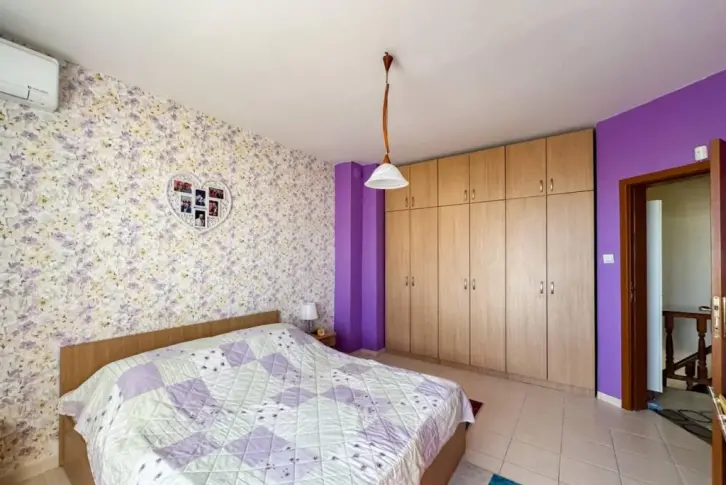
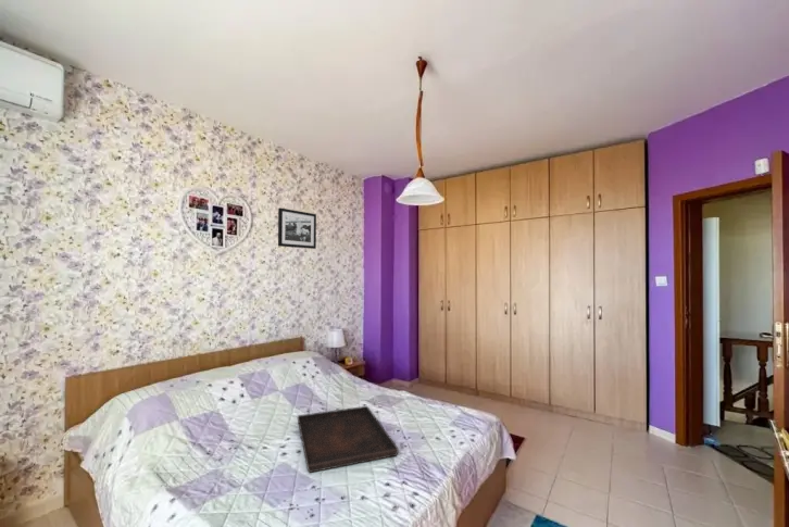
+ serving tray (342, 434)
+ picture frame (298, 229)
